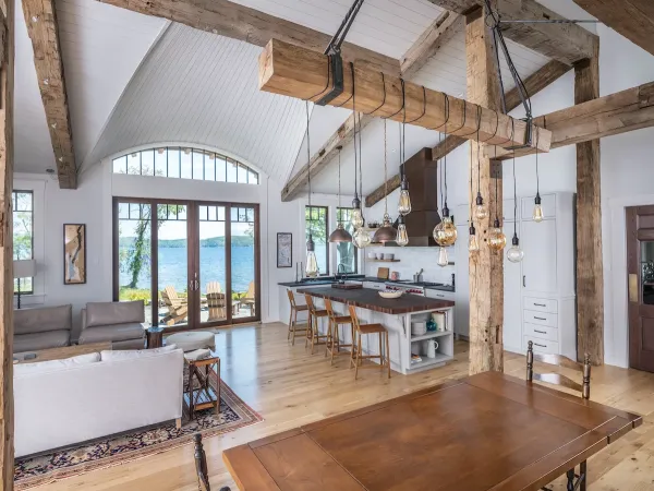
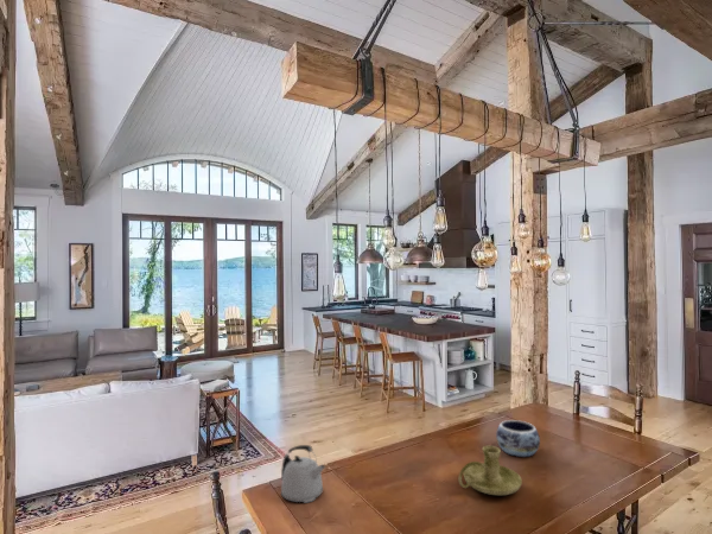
+ candle holder (487, 469)
+ kettle (303, 468)
+ decorative bowl (517, 438)
